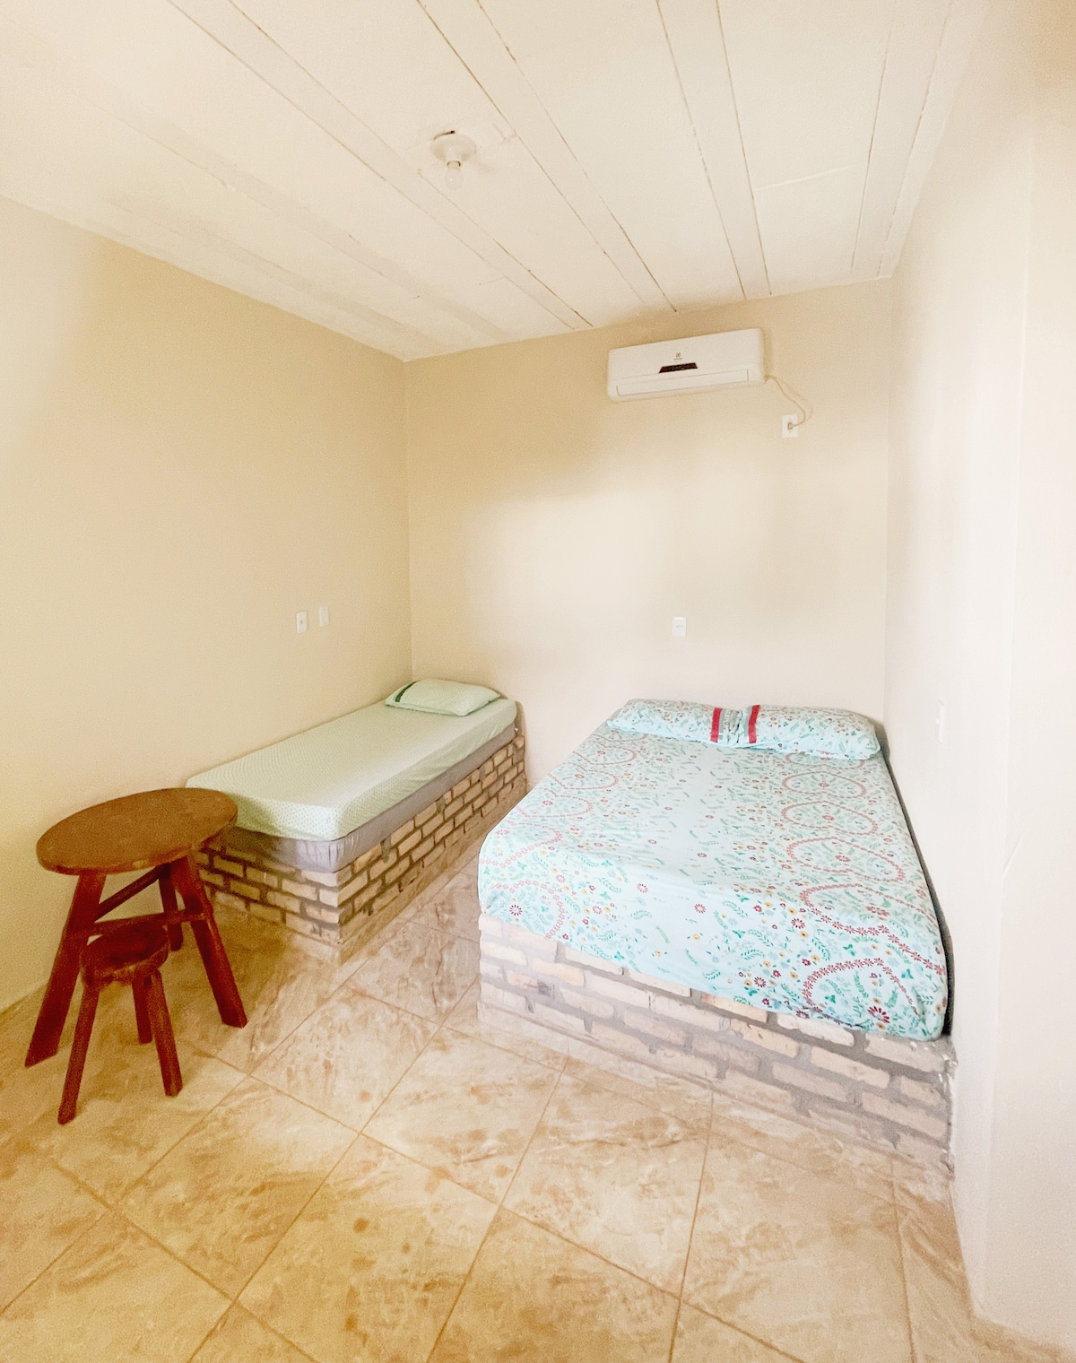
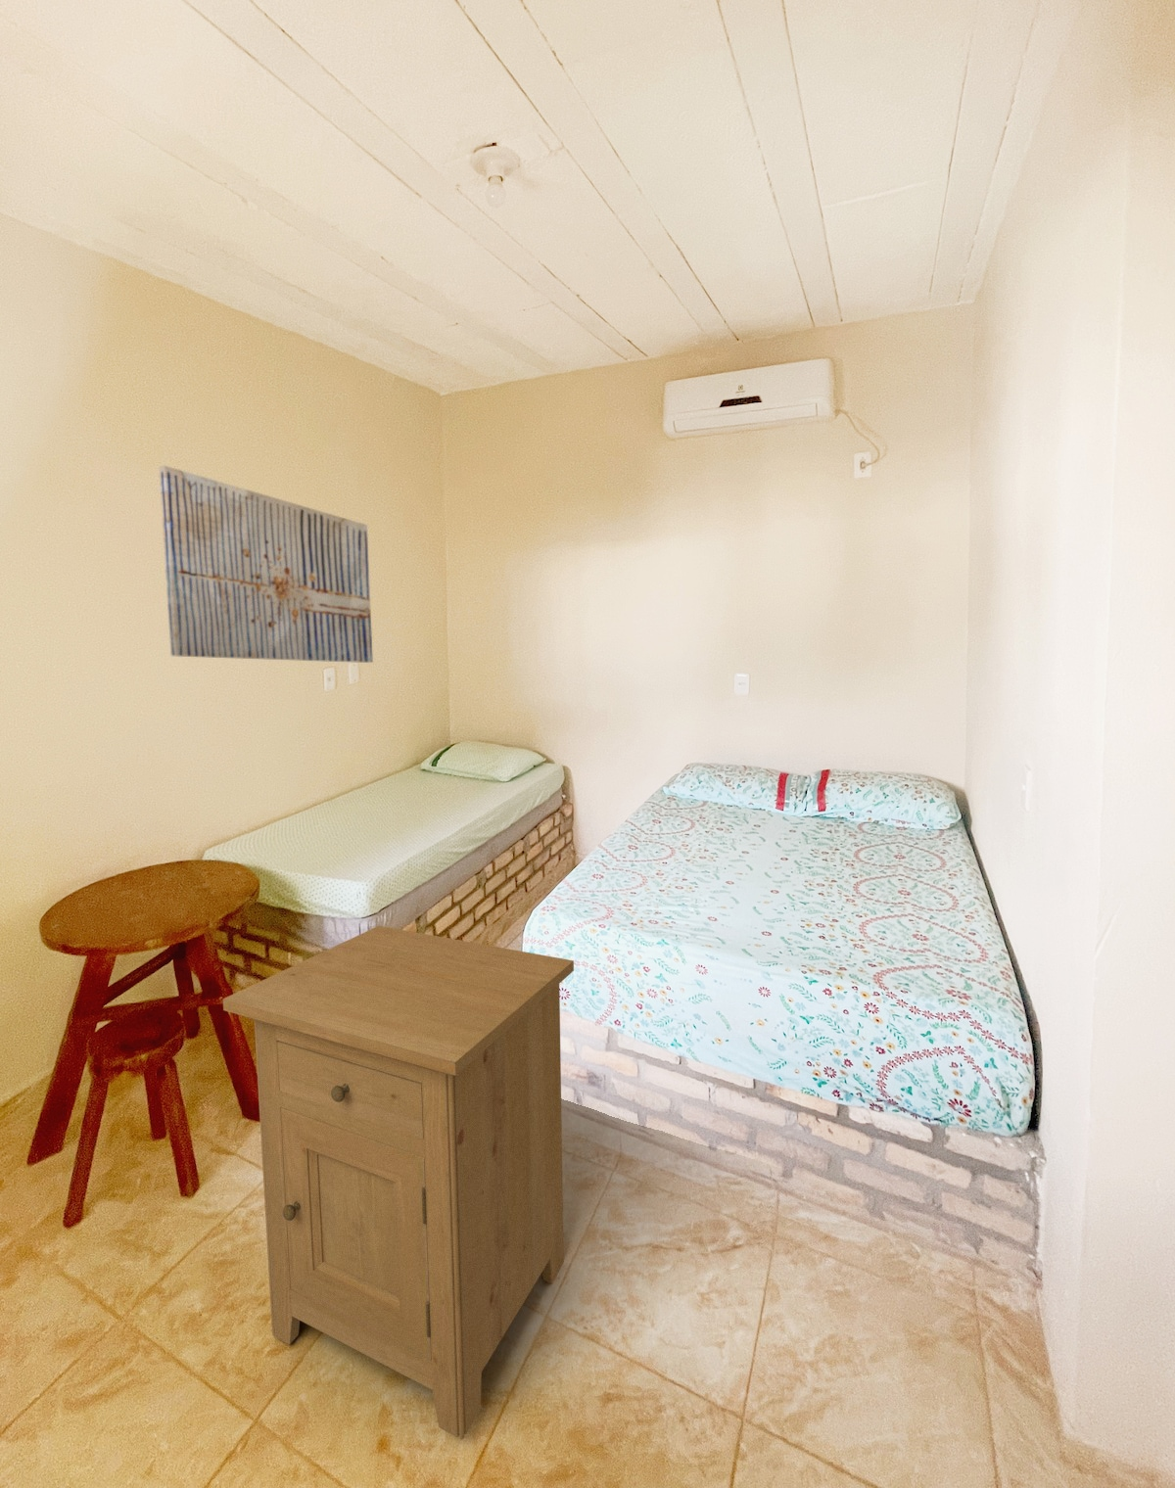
+ wall art (283, 581)
+ nightstand (414, 1145)
